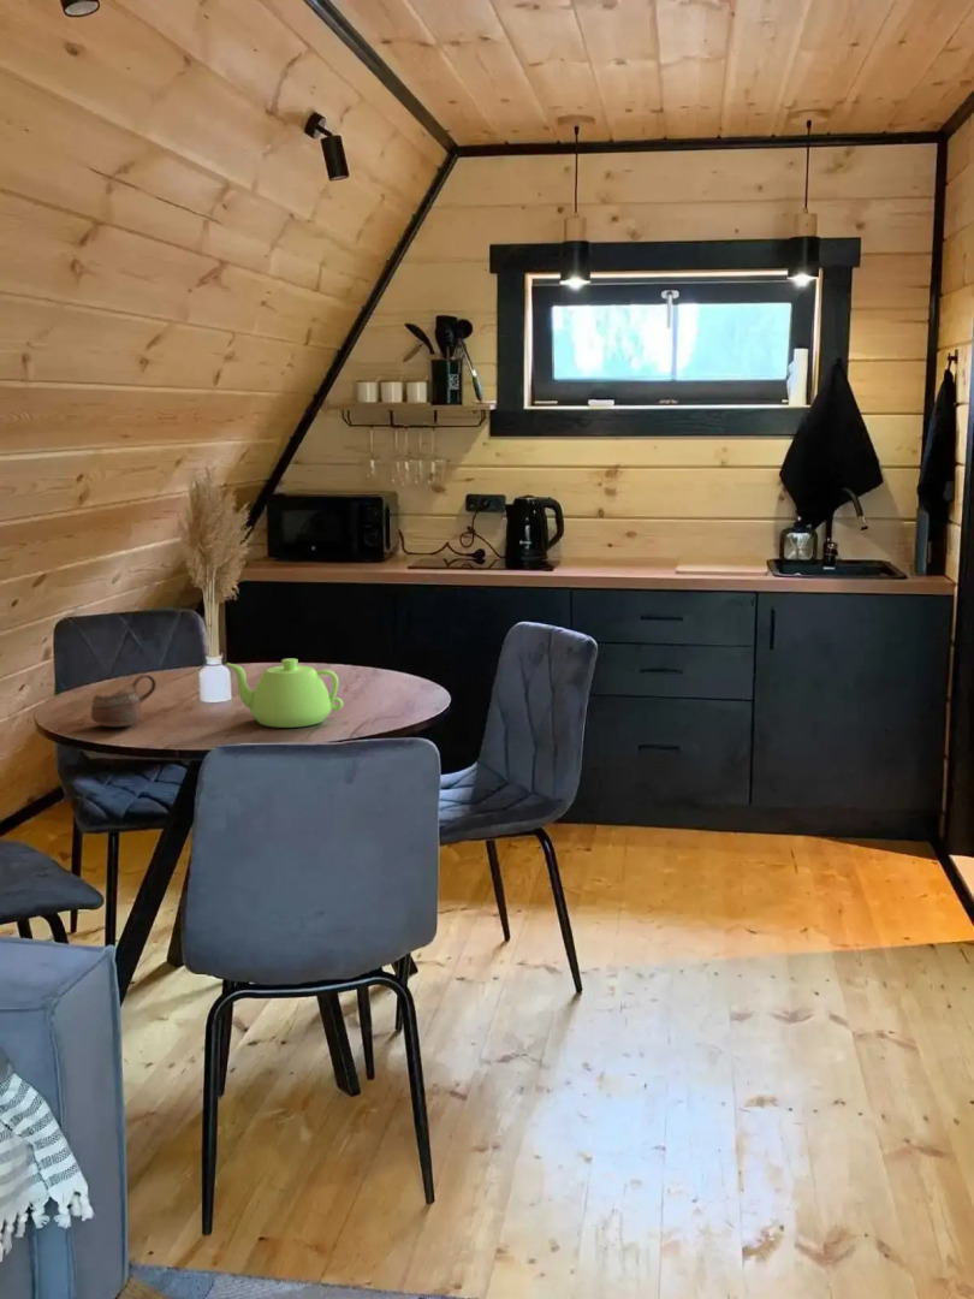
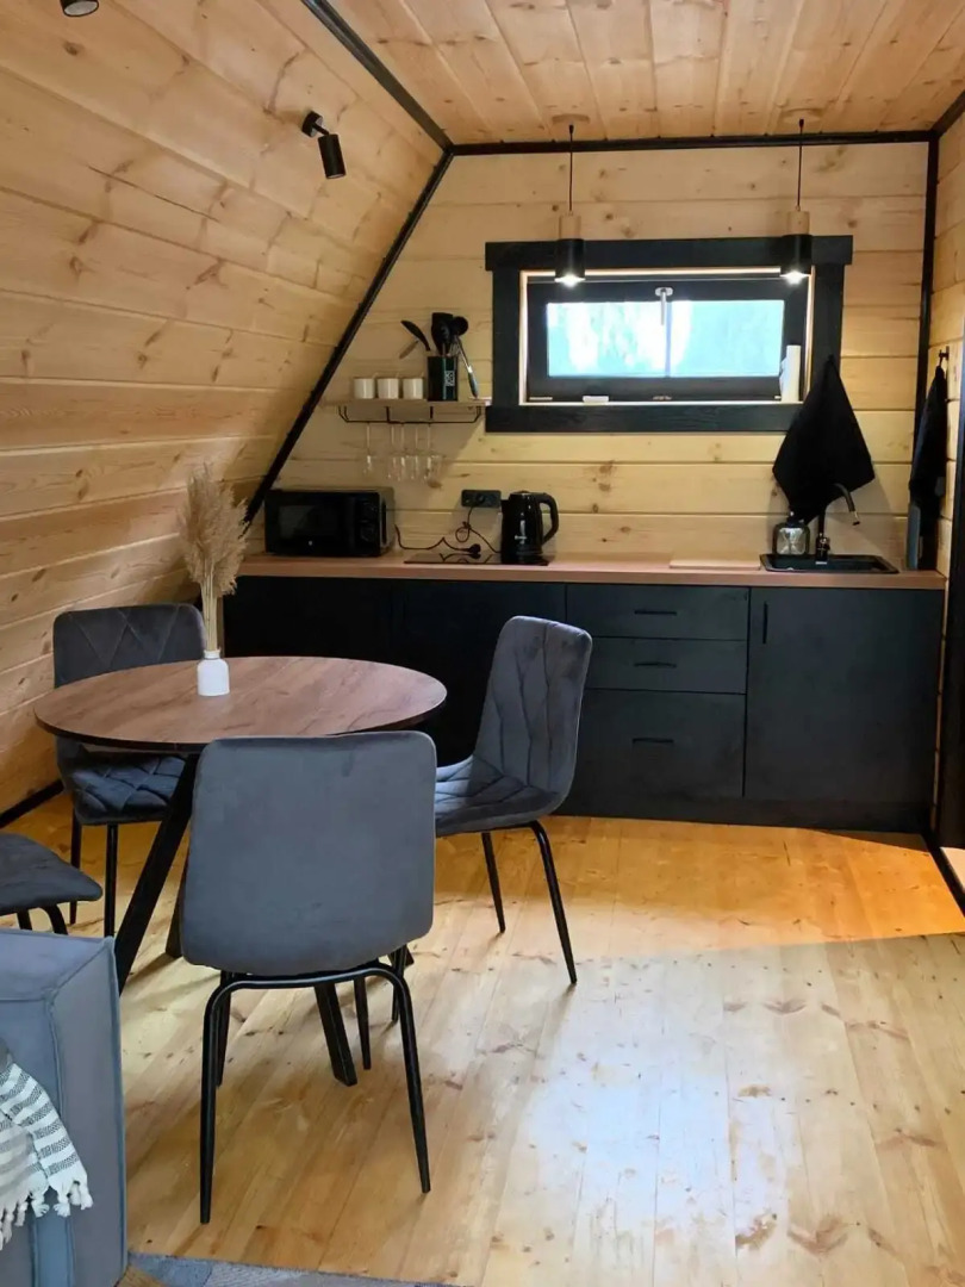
- cup (123, 701)
- teapot (285, 689)
